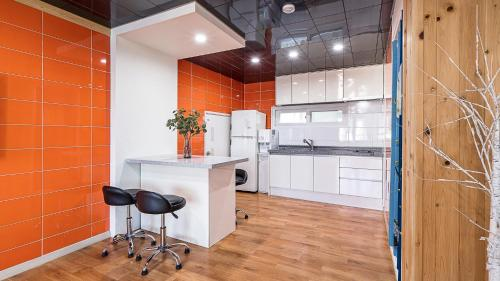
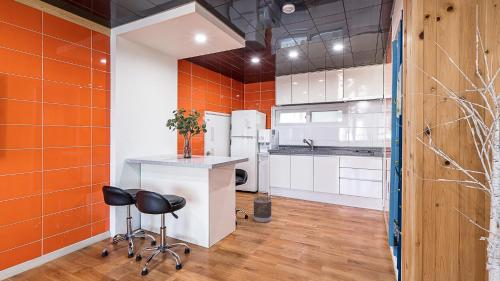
+ wastebasket (262, 209)
